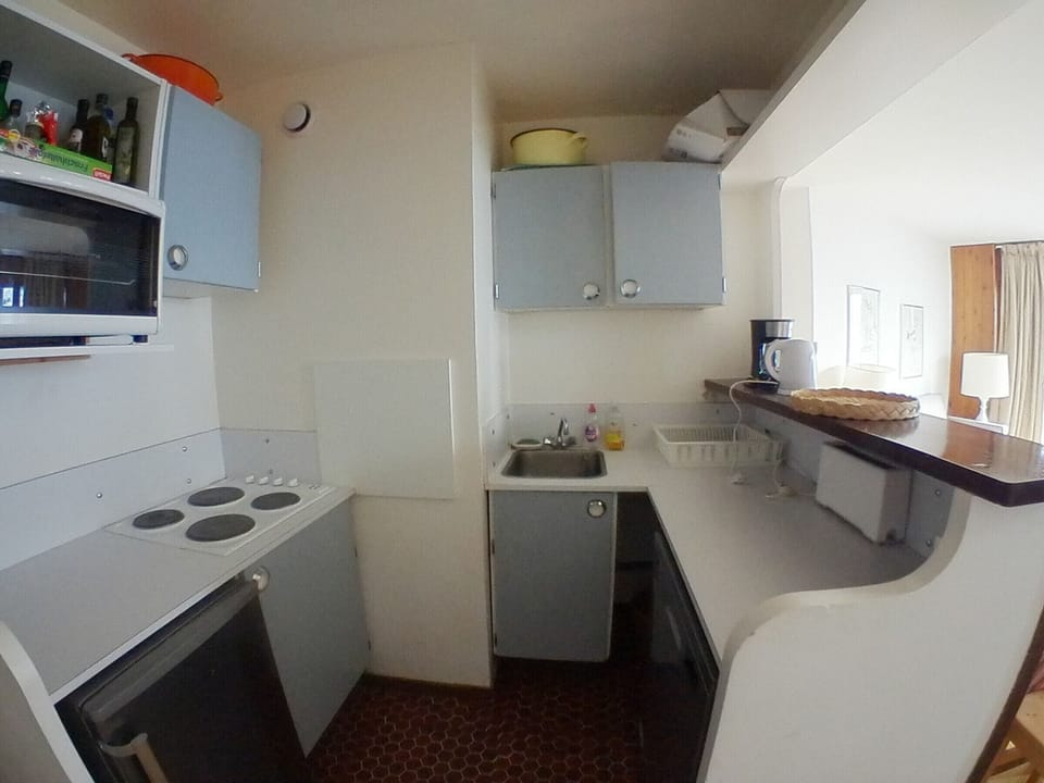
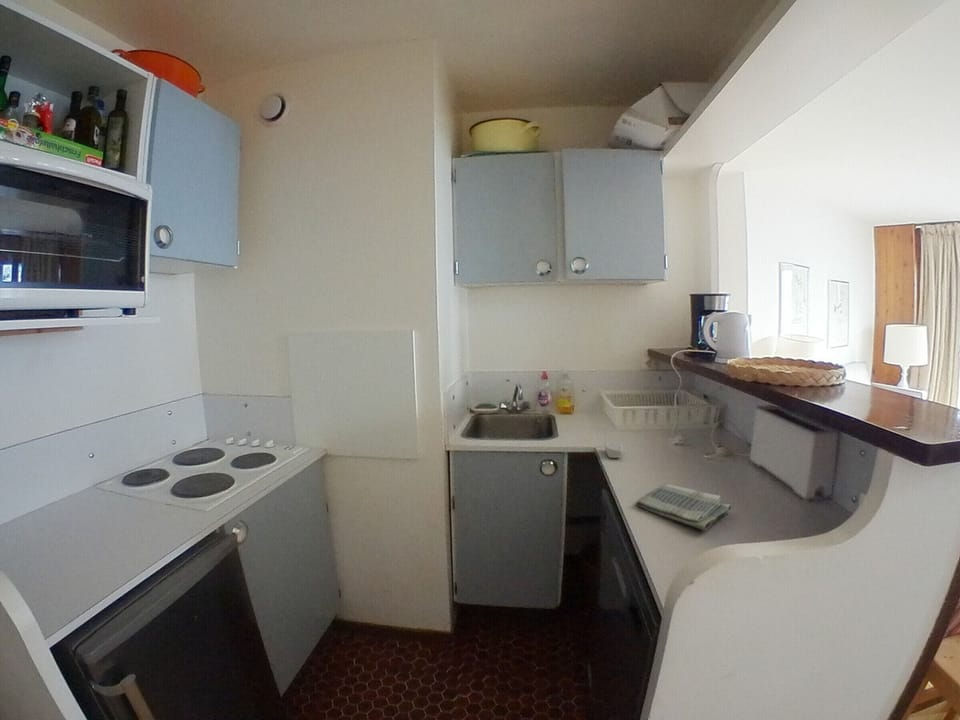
+ dish towel (683, 503)
+ soap bar (613, 448)
